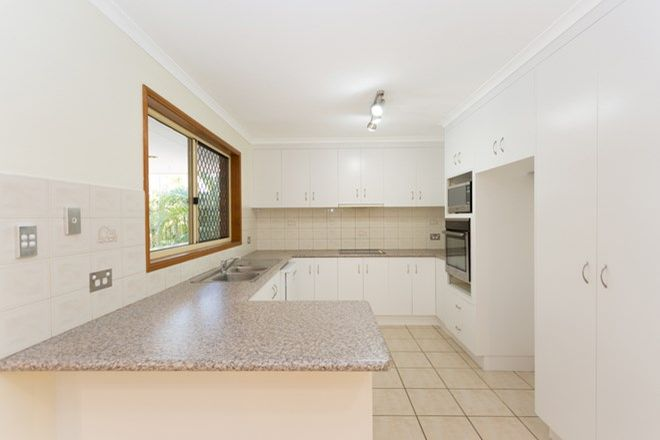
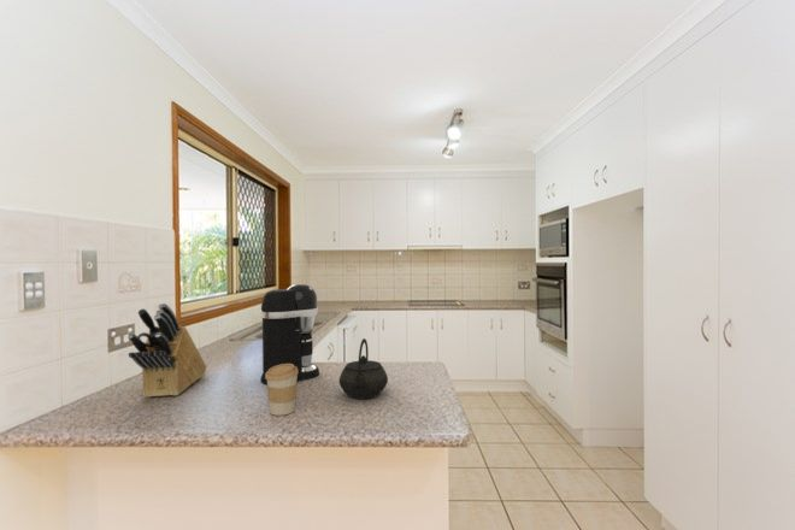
+ coffee maker (289, 330)
+ knife block (170, 344)
+ coffee cup (282, 388)
+ kettle (363, 367)
